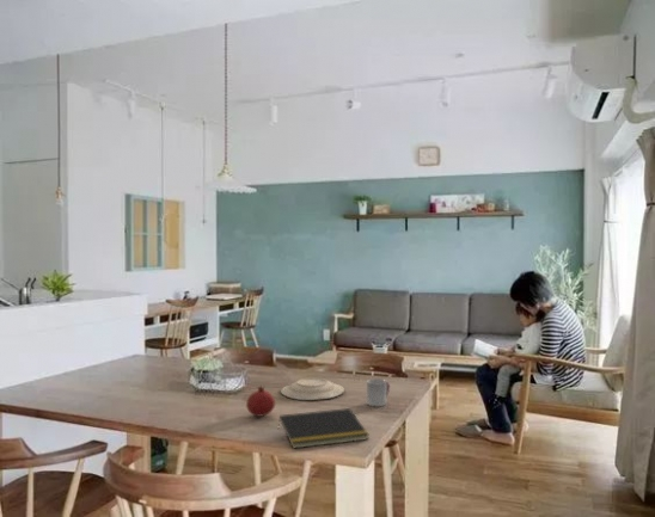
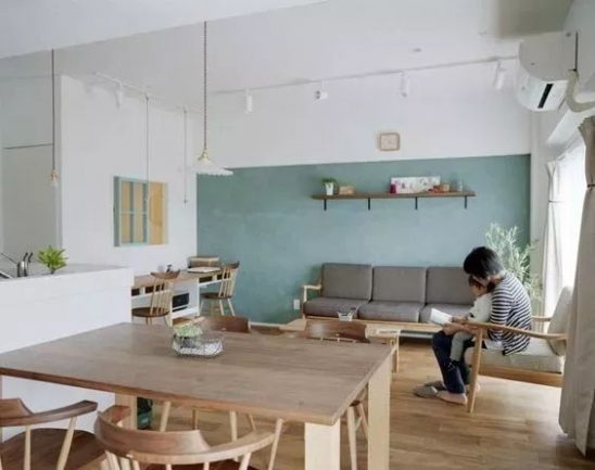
- cup (379, 390)
- plate (312, 386)
- fruit (261, 400)
- notepad (323, 426)
